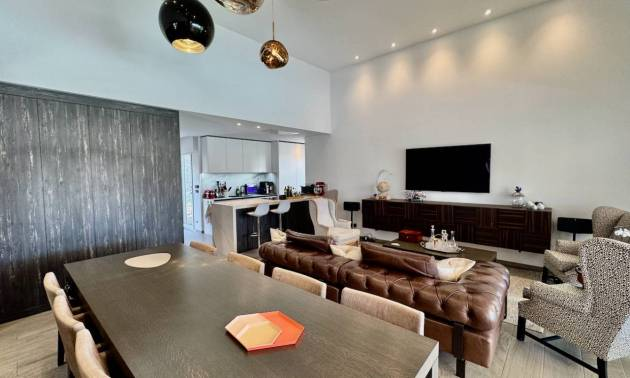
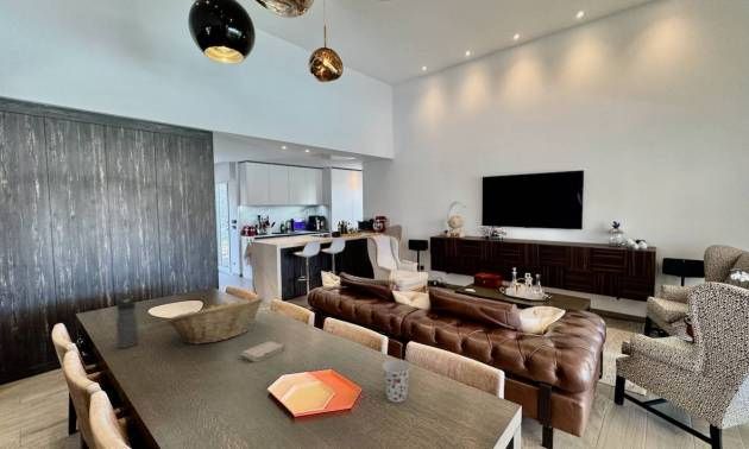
+ washcloth (263, 350)
+ cup (396, 380)
+ water bottle (126, 322)
+ fruit basket (219, 316)
